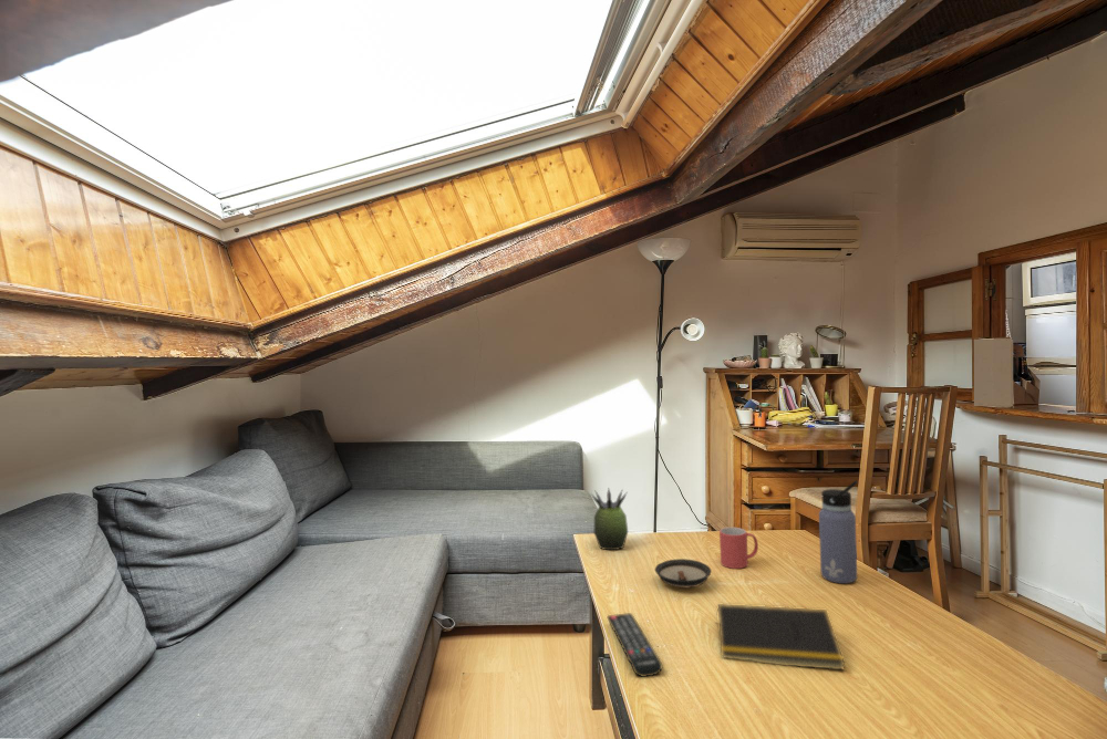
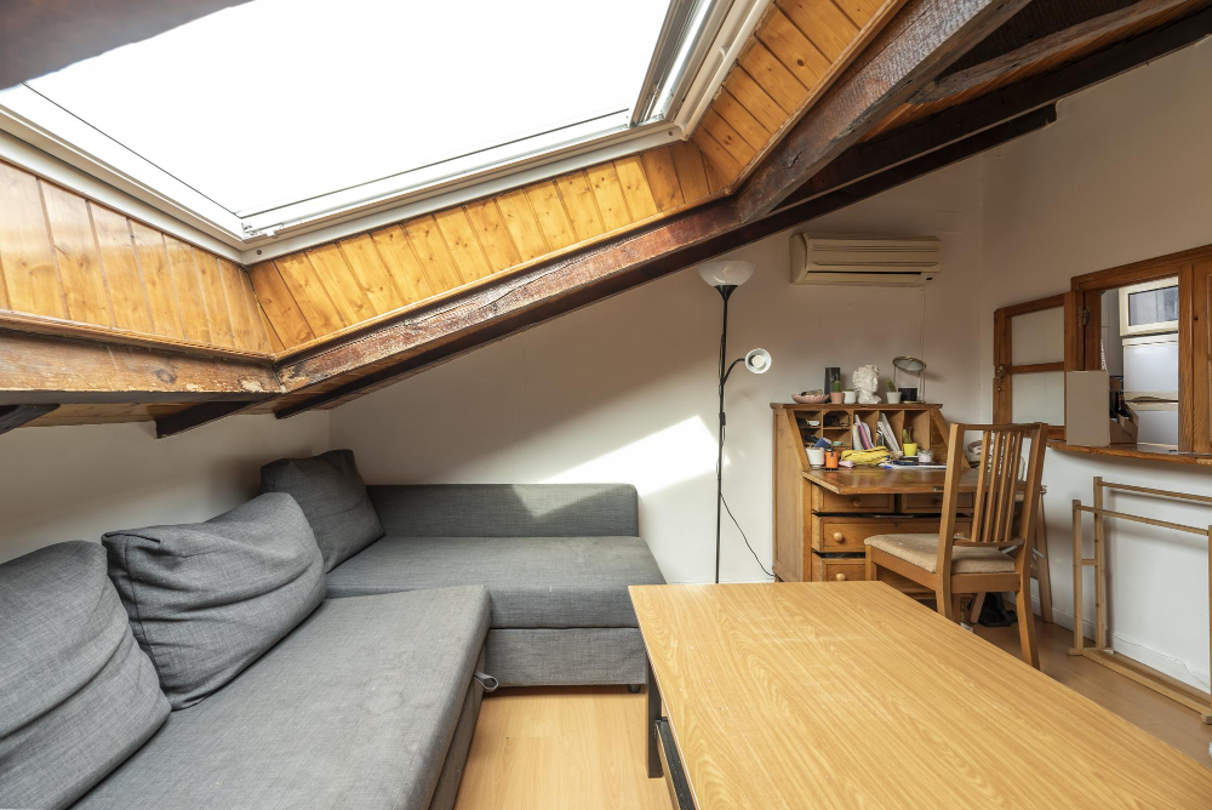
- remote control (632, 641)
- mug (738, 547)
- succulent plant (610, 519)
- saucer (683, 575)
- notepad (776, 634)
- water bottle (838, 529)
